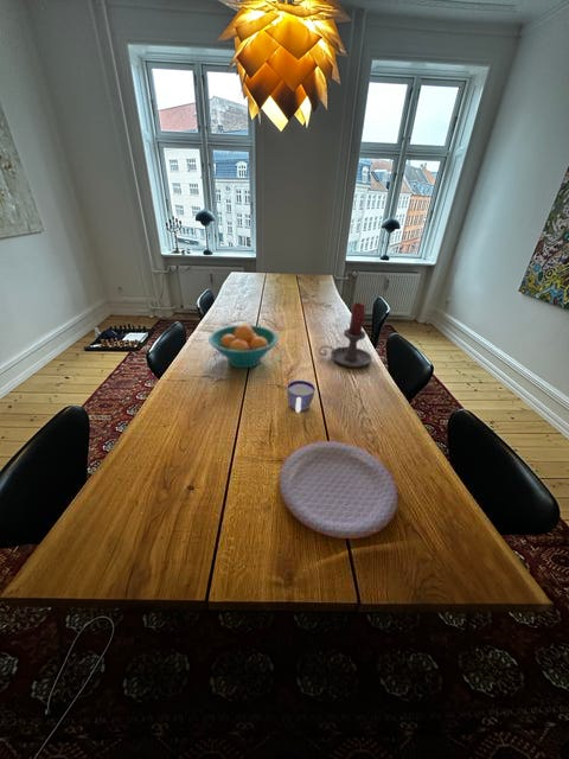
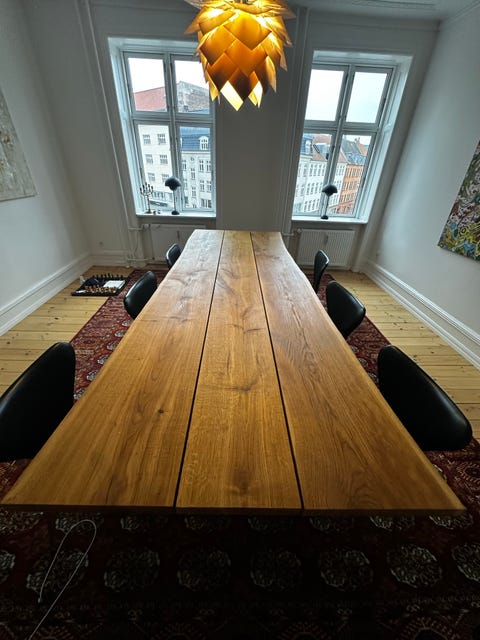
- candle holder (347, 332)
- plate (337, 484)
- cup (300, 398)
- fruit bowl (243, 344)
